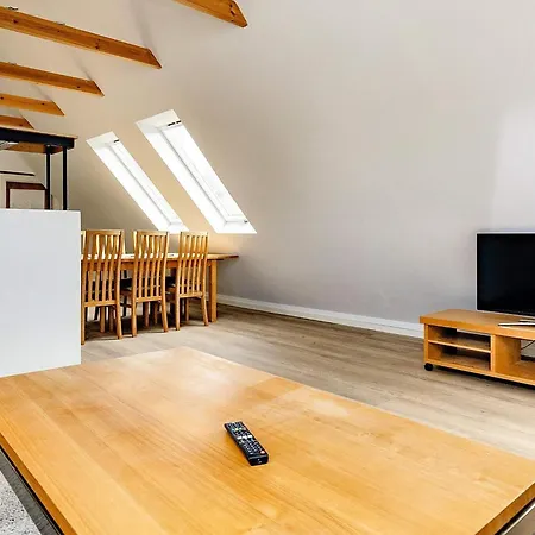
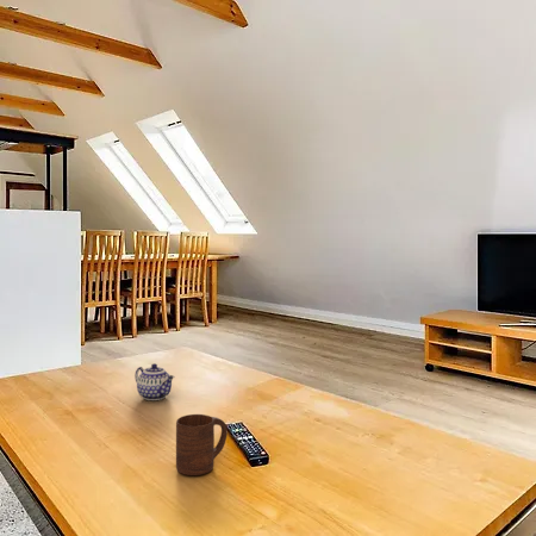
+ teapot (154, 380)
+ cup (199, 442)
